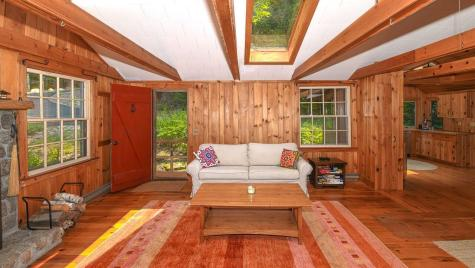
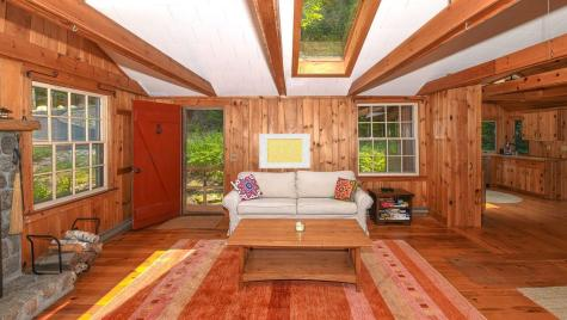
+ wall art (284, 150)
